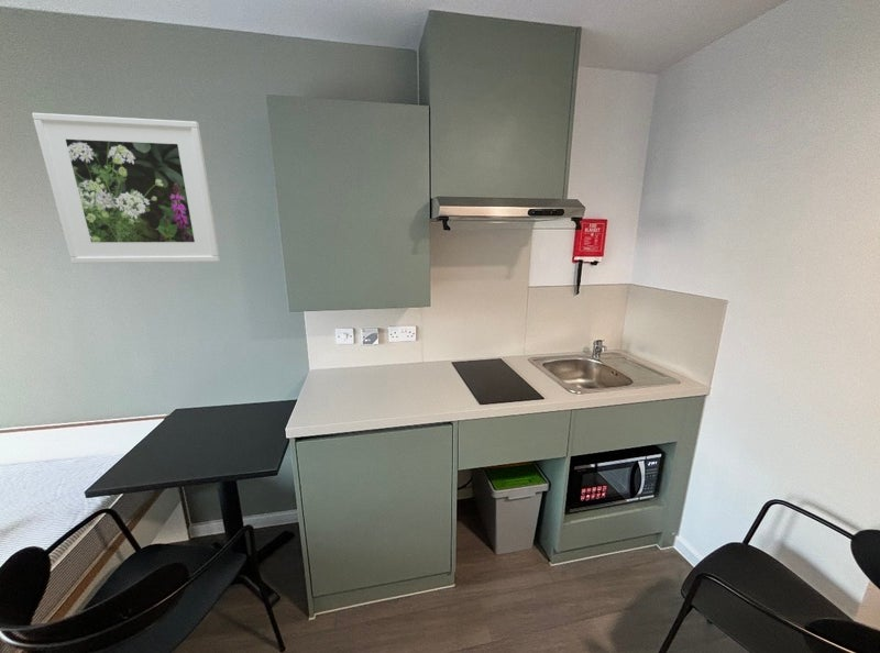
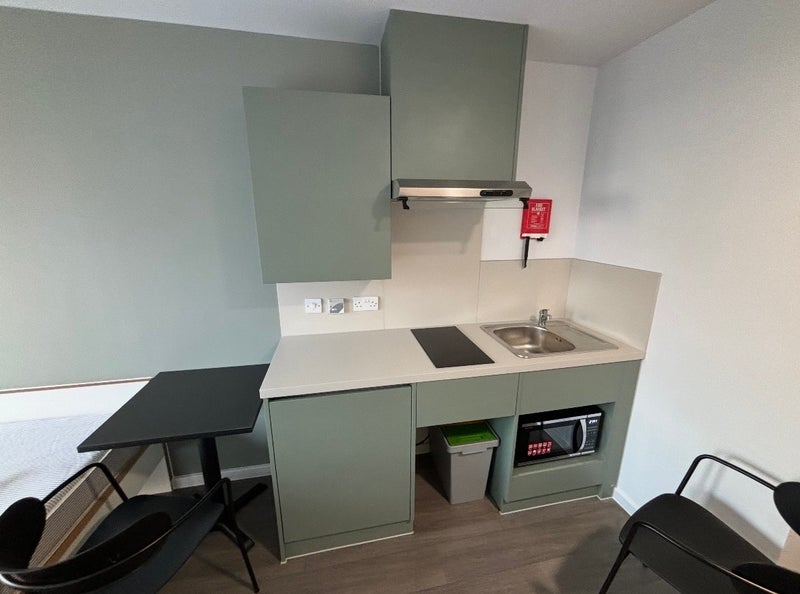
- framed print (134, 193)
